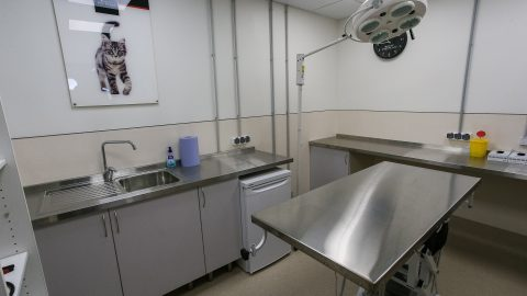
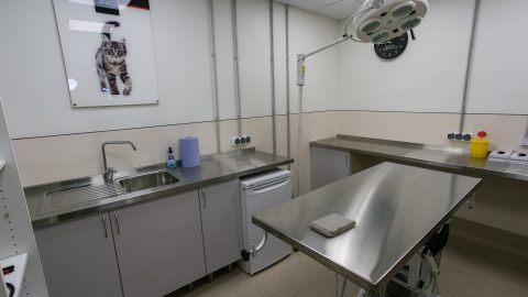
+ washcloth (332, 223)
